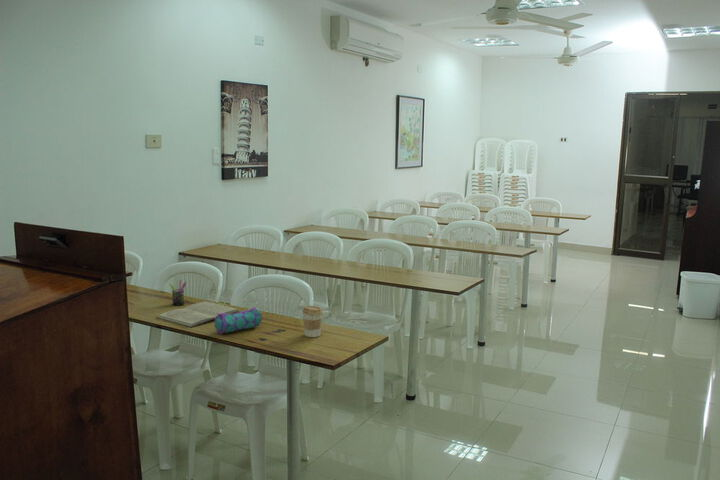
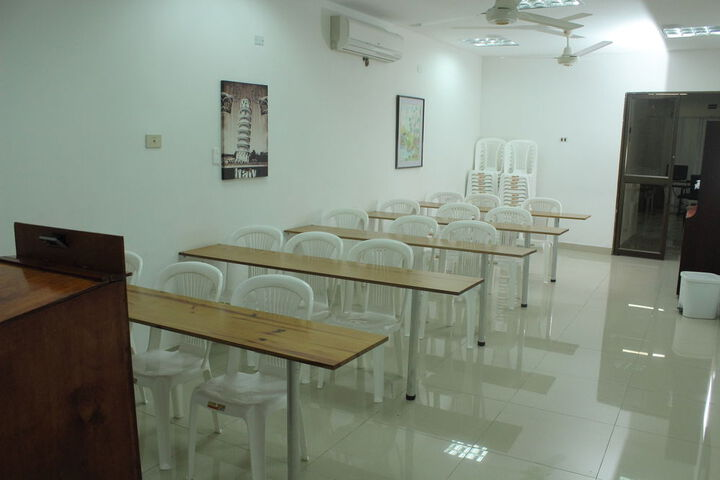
- pen holder (177, 292)
- book (198, 313)
- pencil case (238, 319)
- coffee cup (312, 320)
